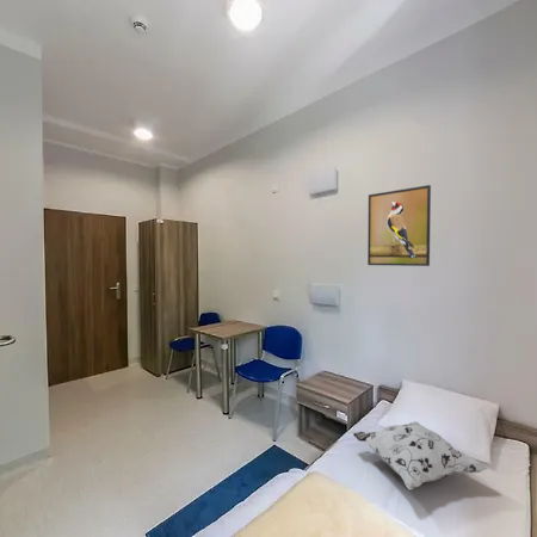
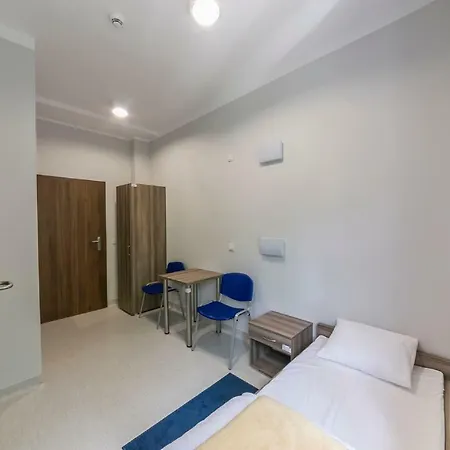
- decorative pillow (413, 450)
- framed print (396, 228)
